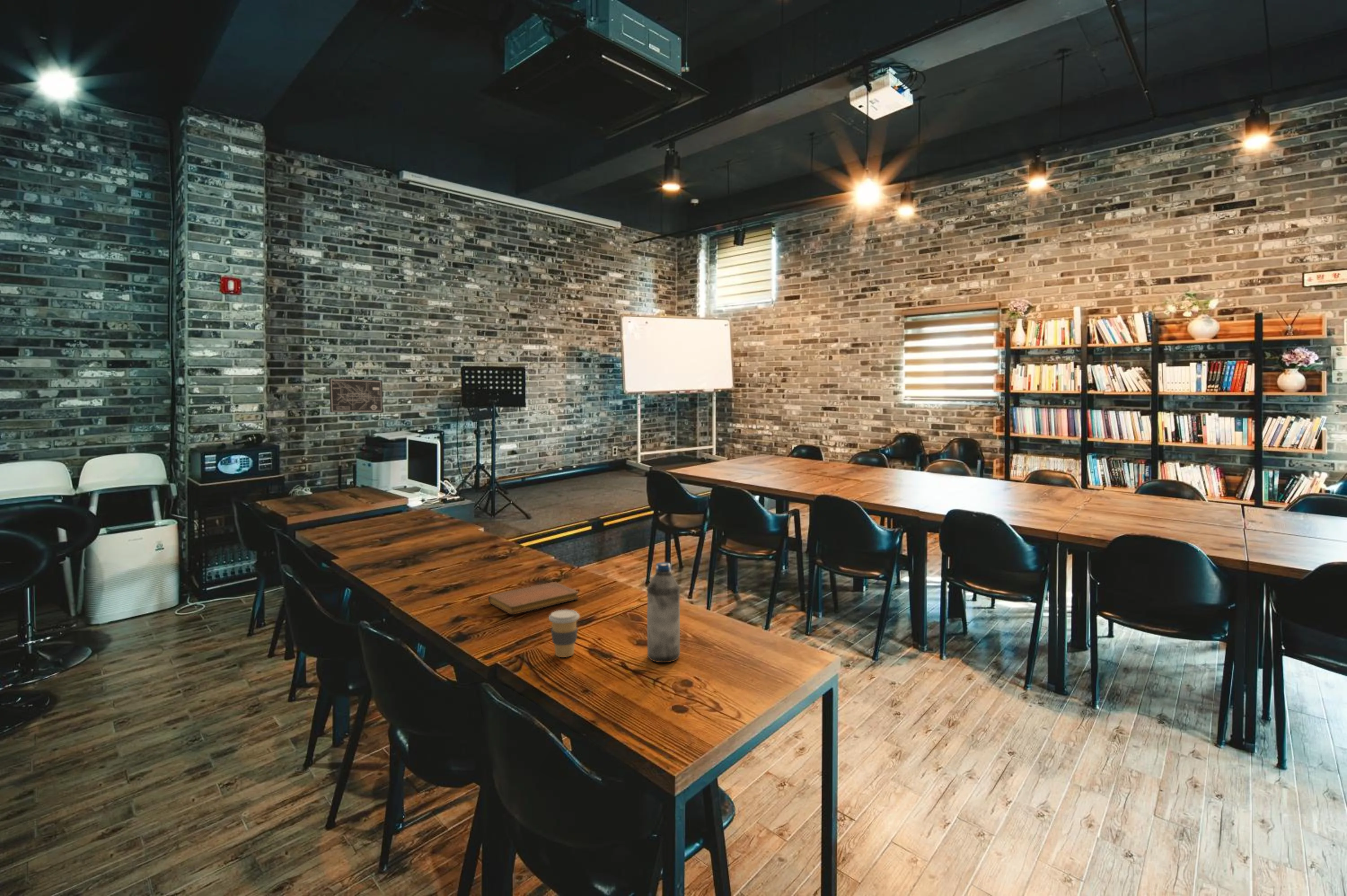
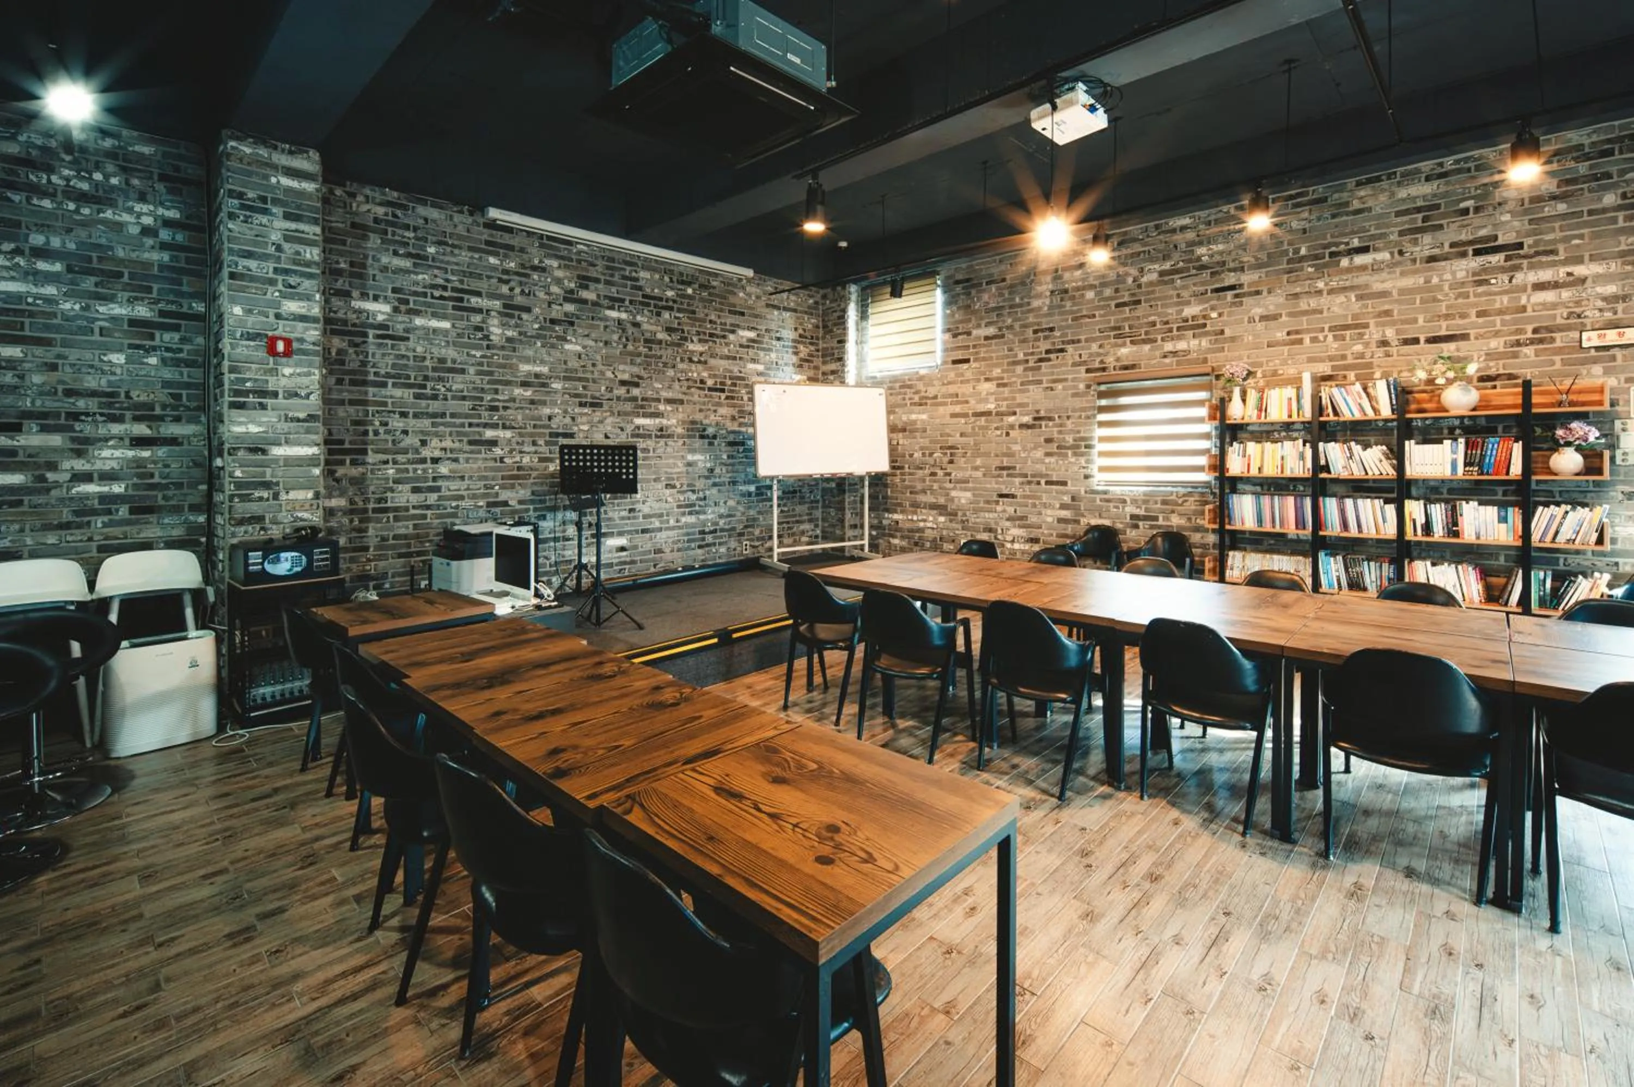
- coffee cup (564, 633)
- notebook (534, 597)
- water bottle (663, 610)
- wall art (357, 395)
